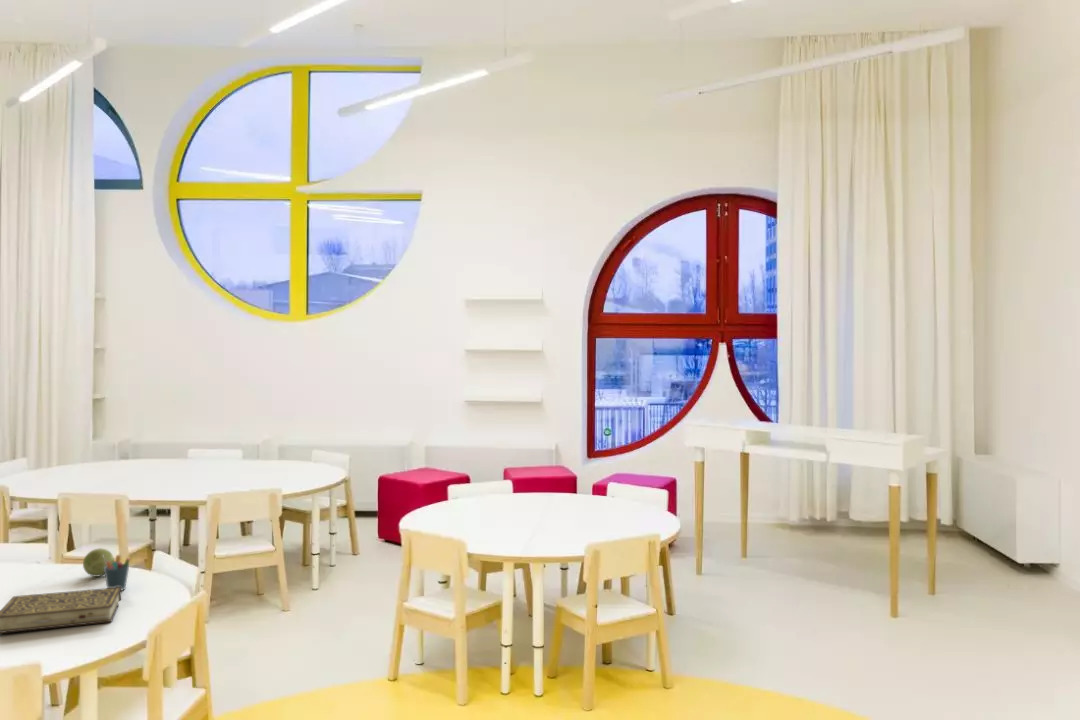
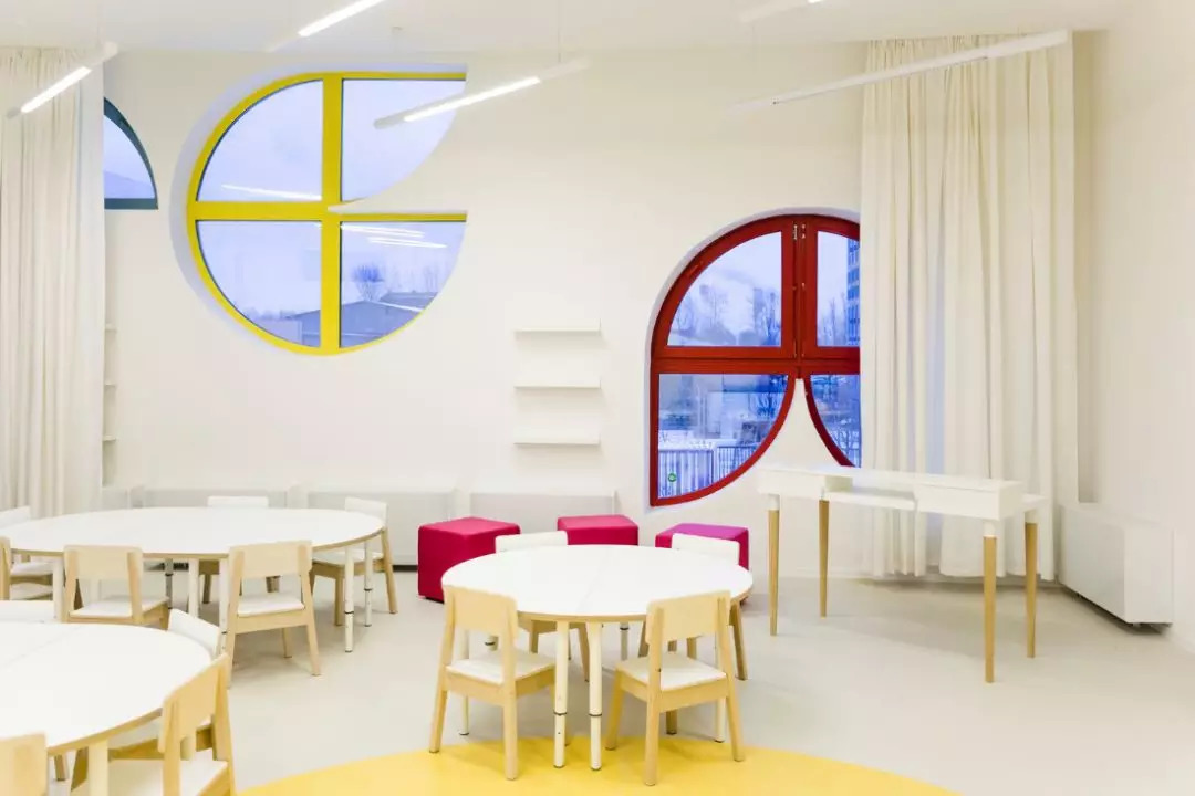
- pen holder (116, 571)
- decorative ball (98, 562)
- book (56, 609)
